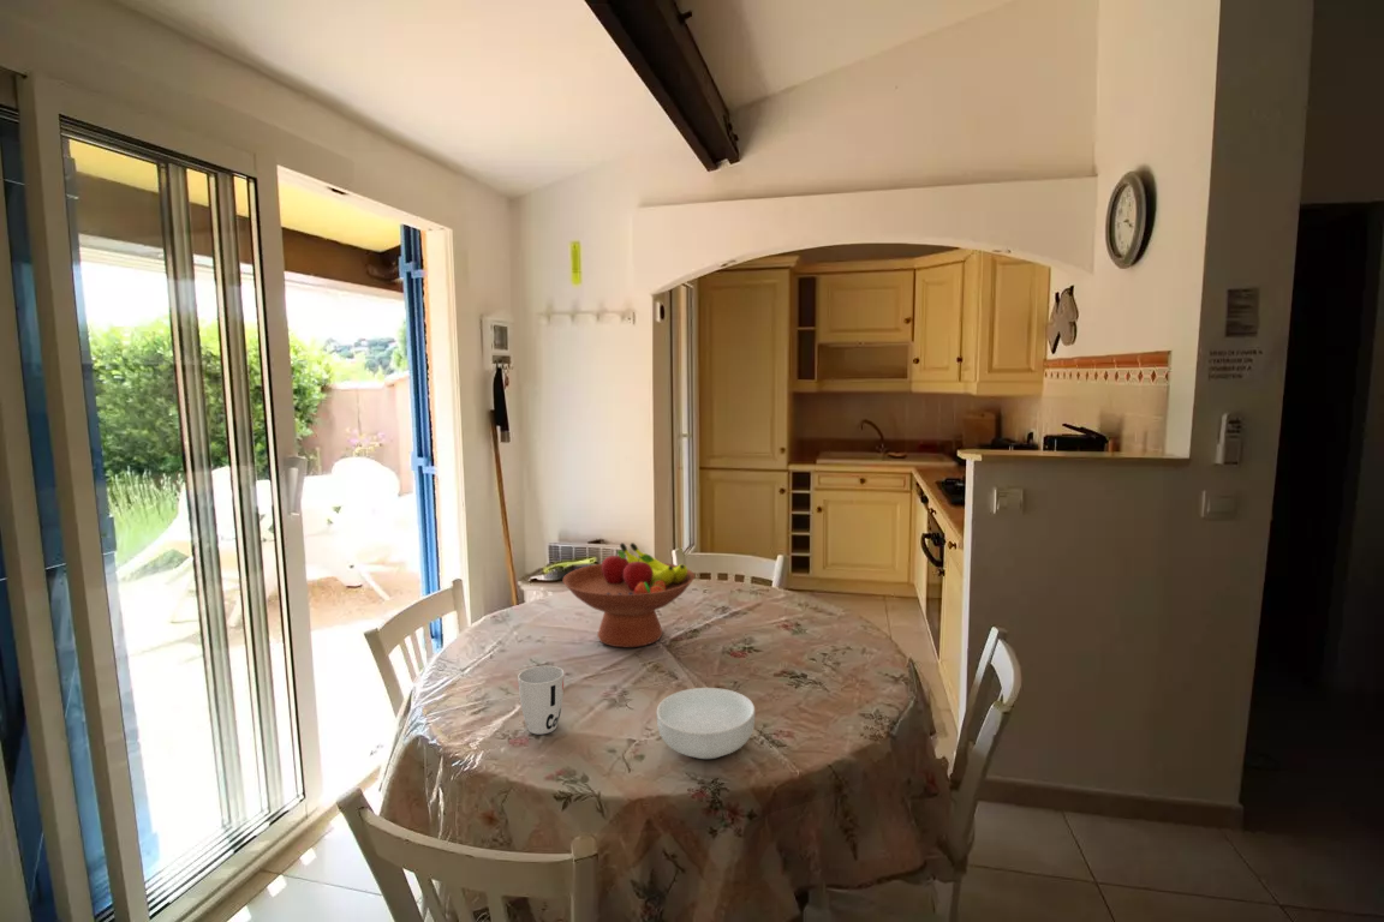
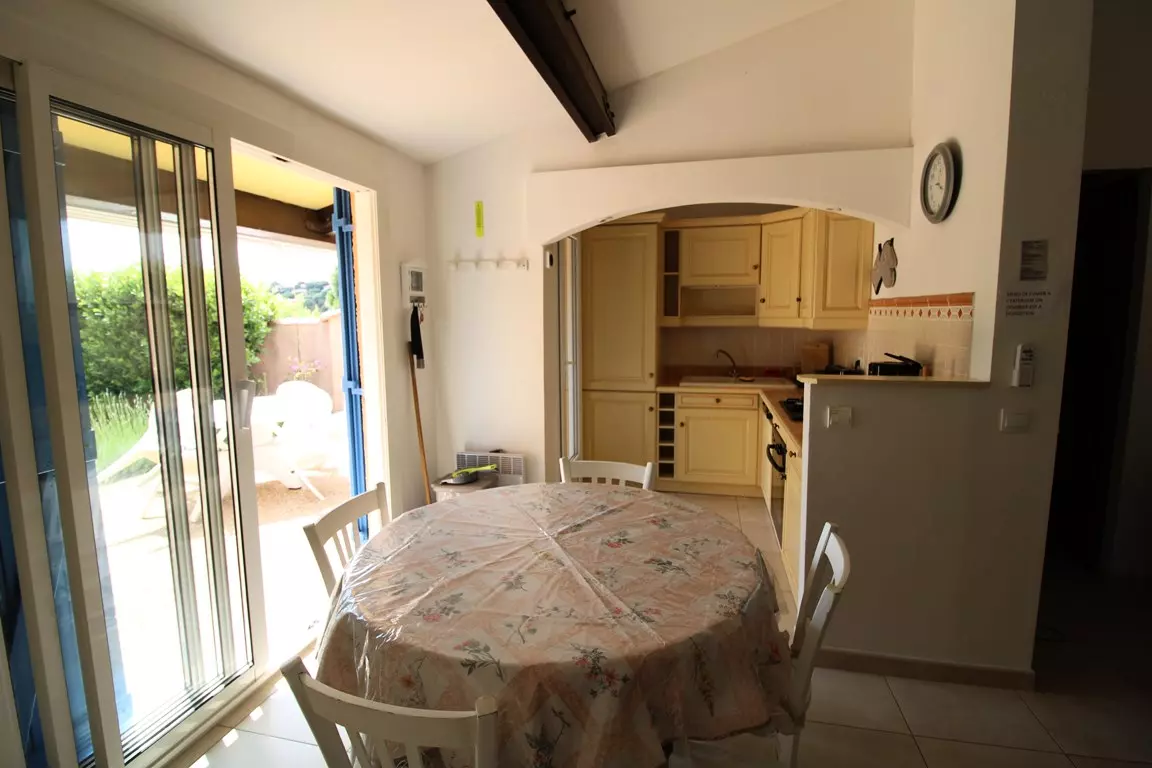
- cereal bowl (705, 726)
- cup (541, 700)
- fruit bowl (630, 594)
